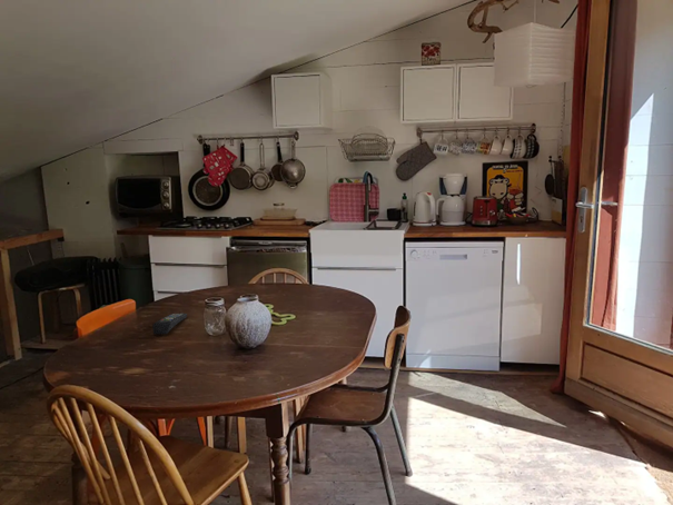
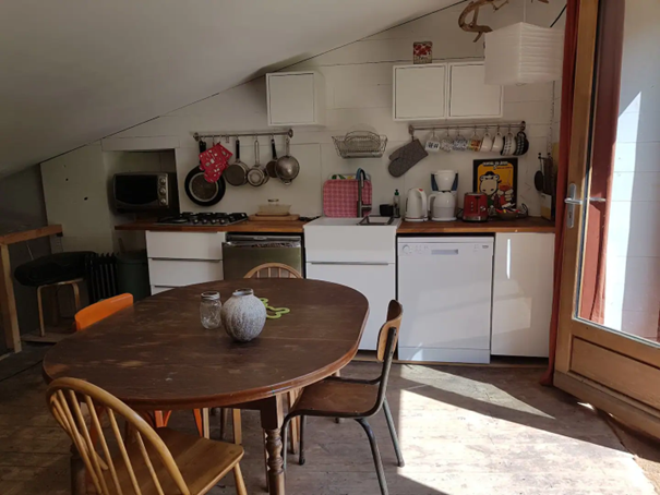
- remote control (170, 320)
